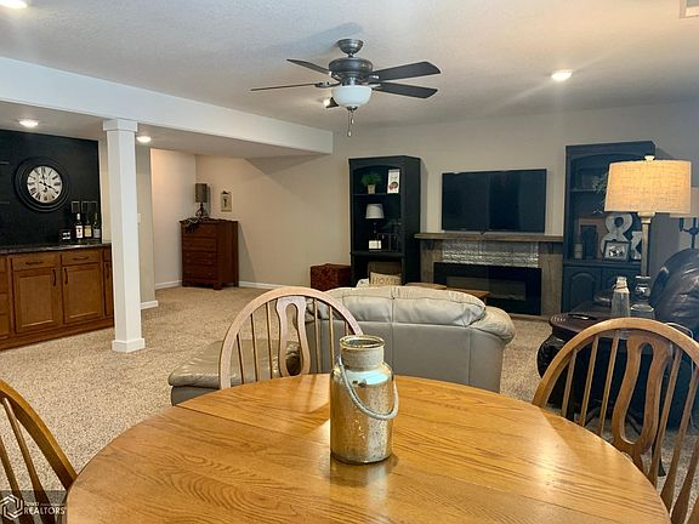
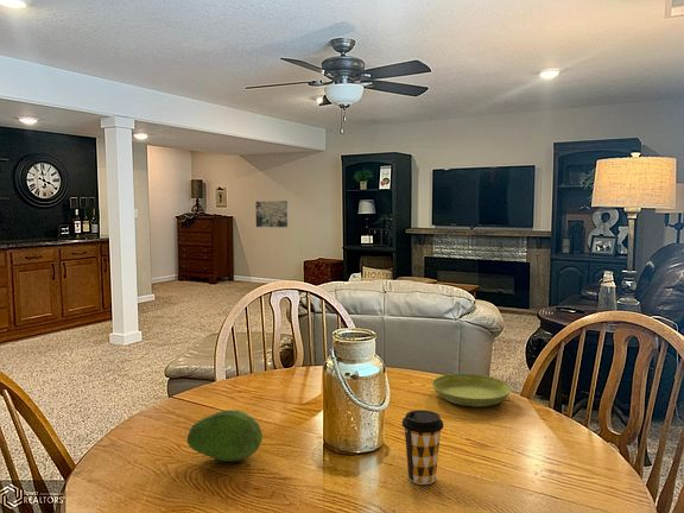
+ fruit (224, 435)
+ wall art (271, 214)
+ saucer (470, 391)
+ coffee cup (422, 446)
